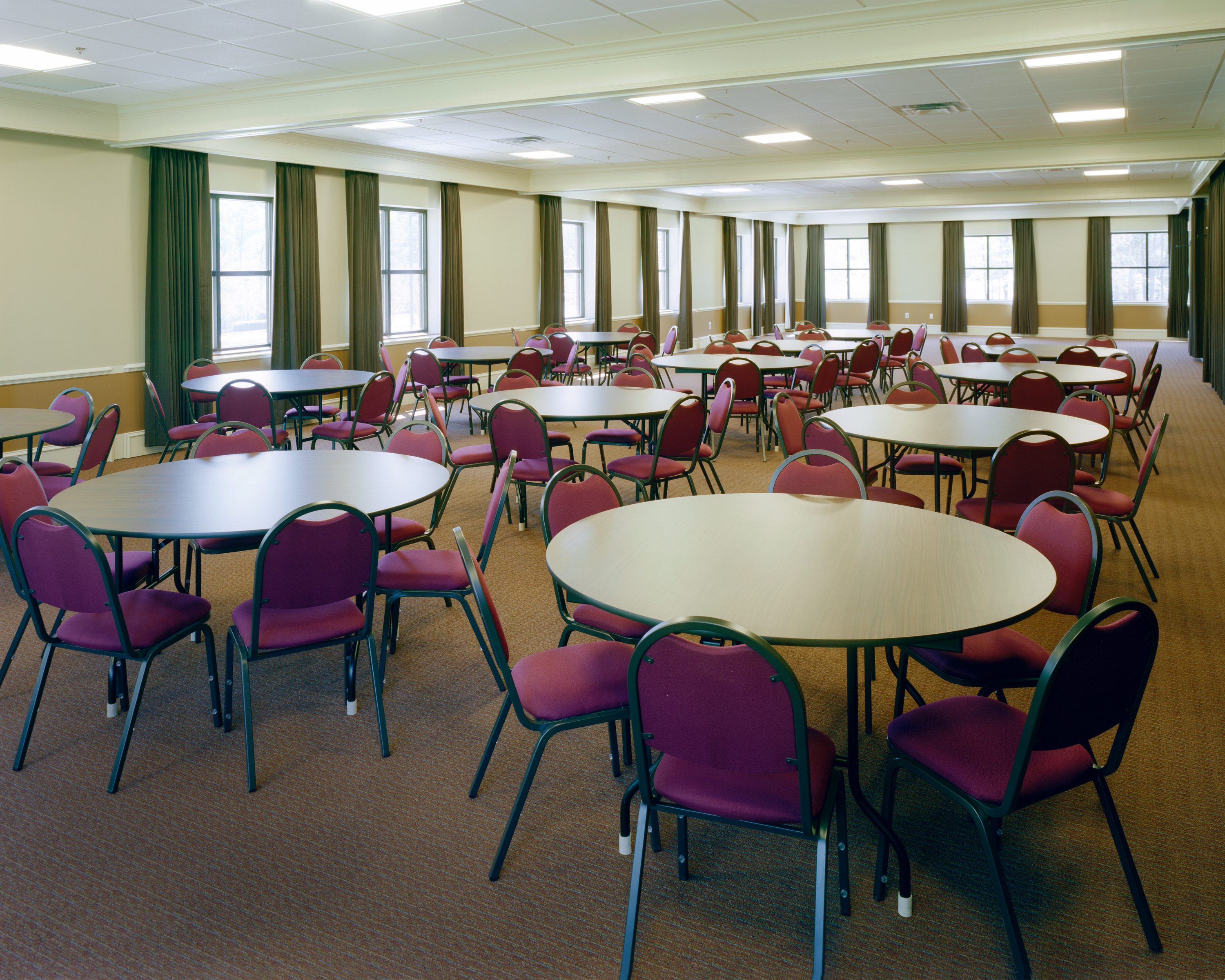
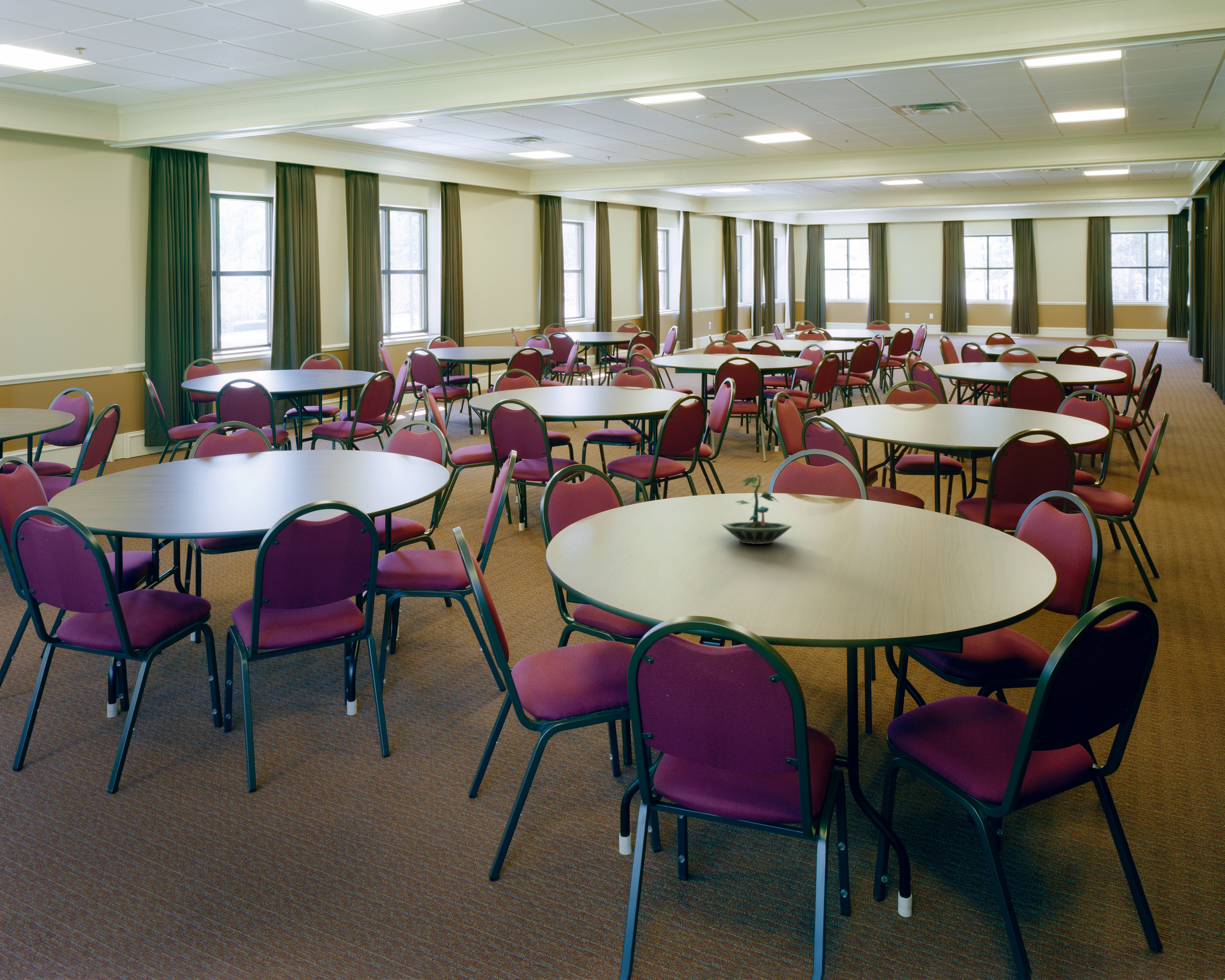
+ terrarium (757, 488)
